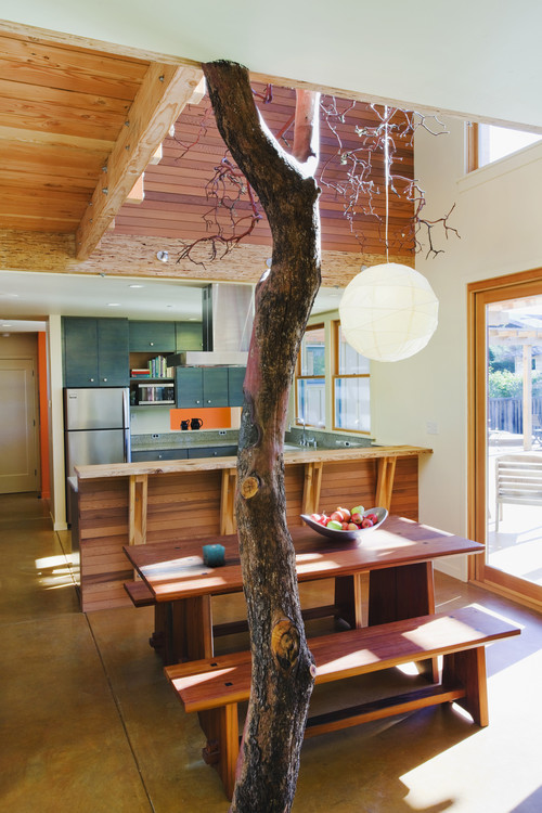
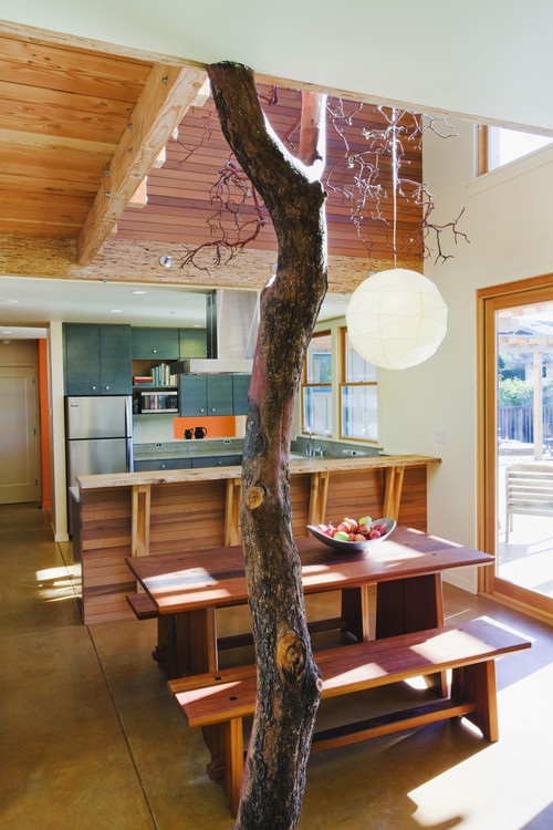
- candle (214, 551)
